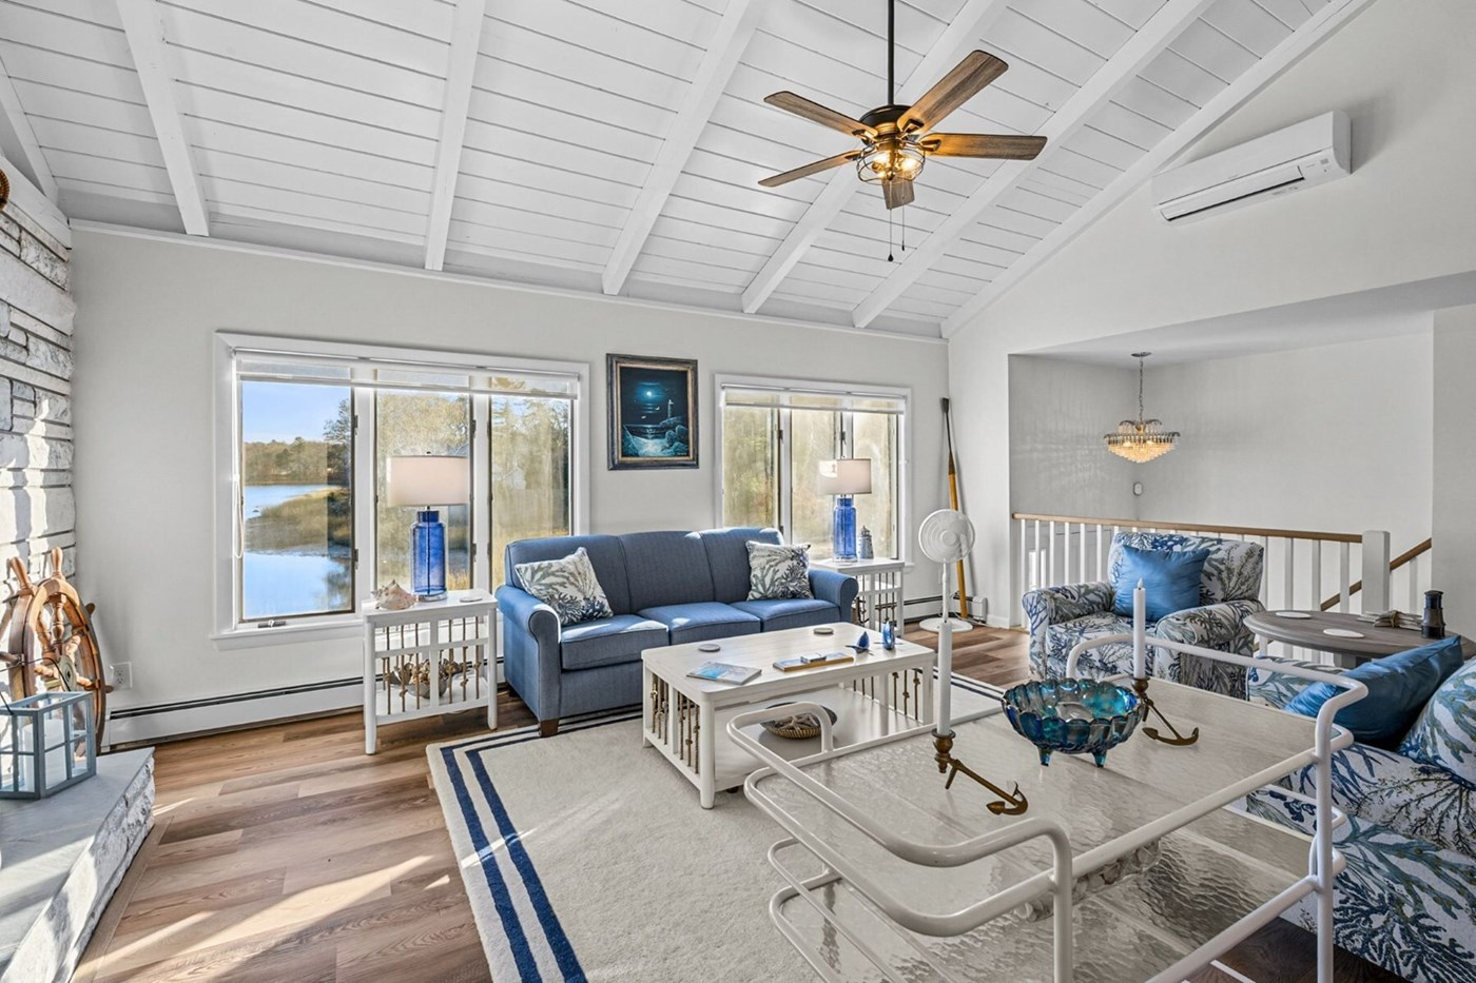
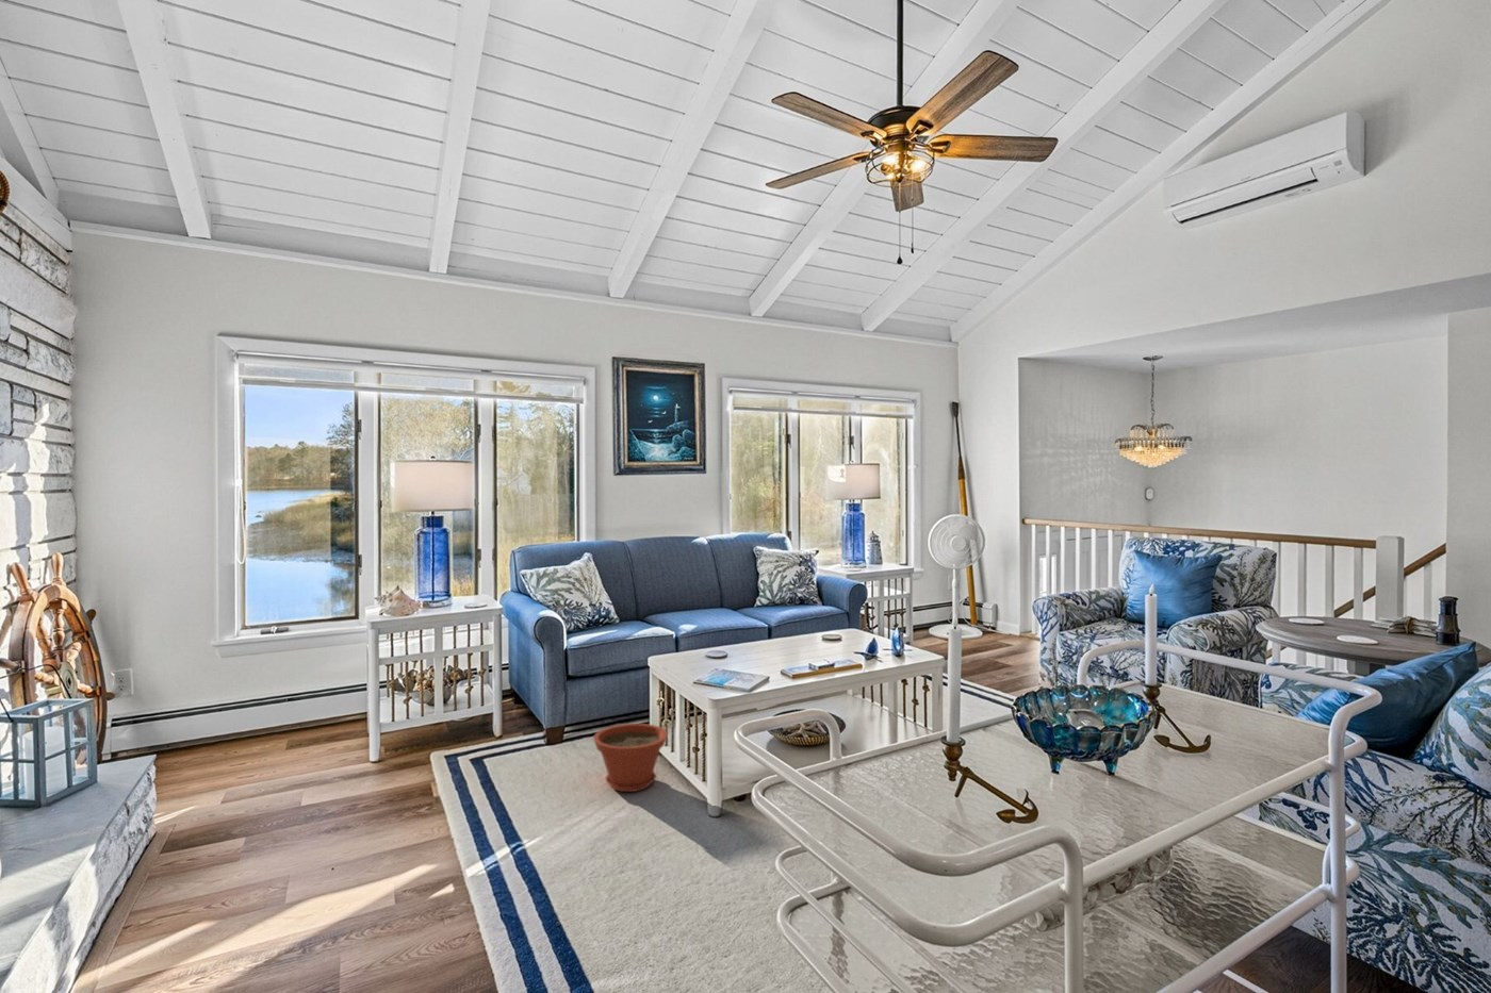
+ plant pot (631, 759)
